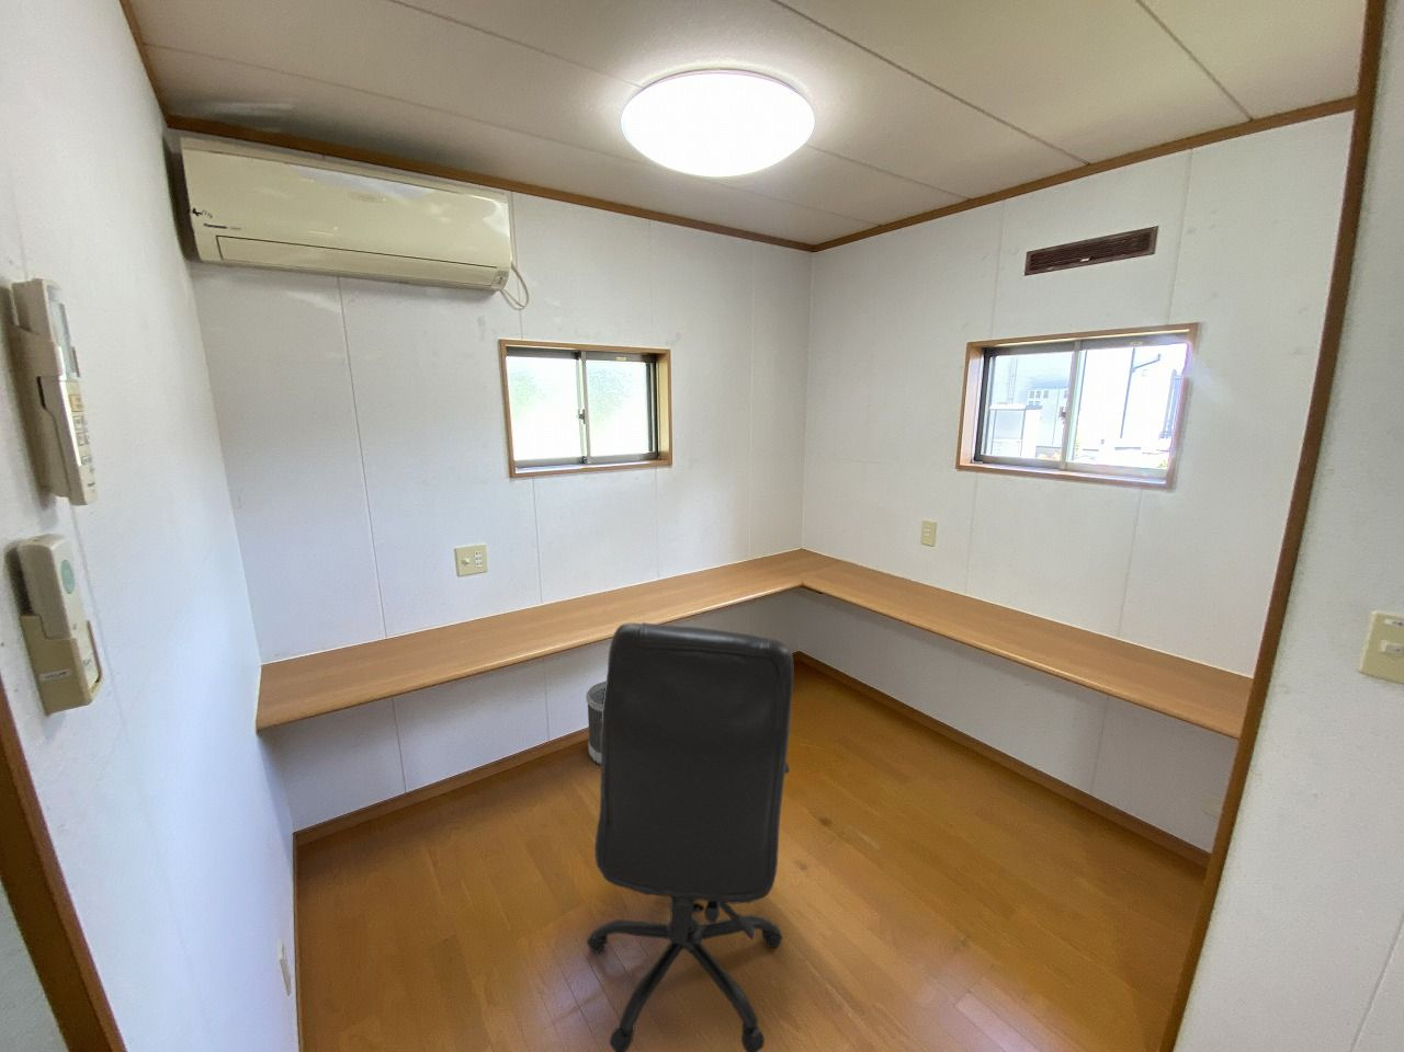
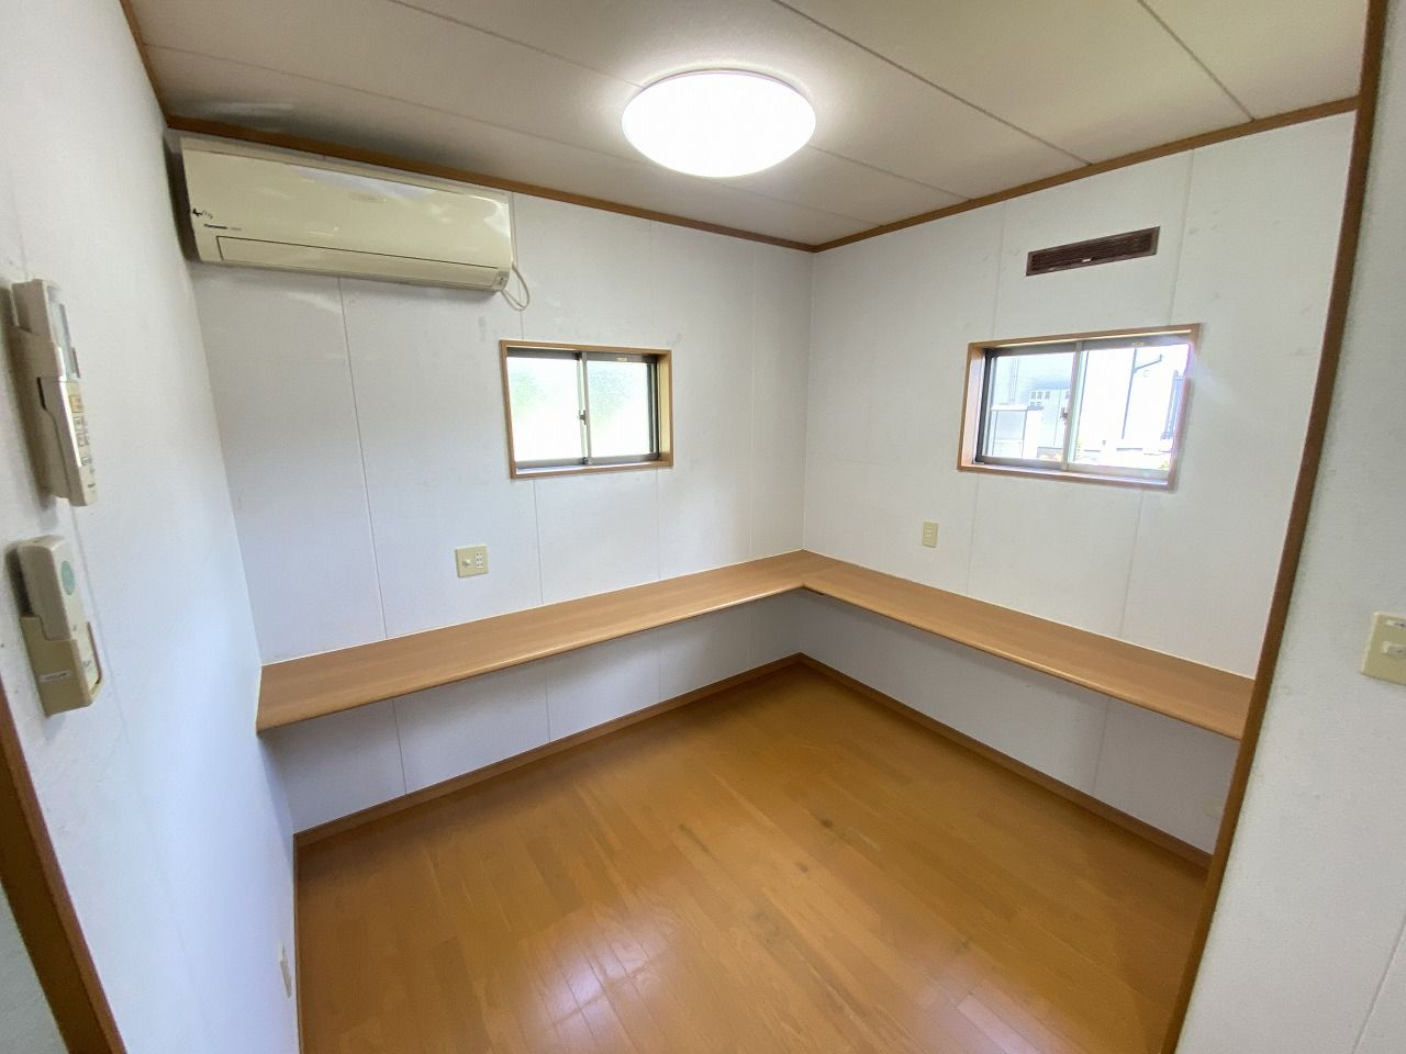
- office chair (694, 782)
- wastebasket (601, 722)
